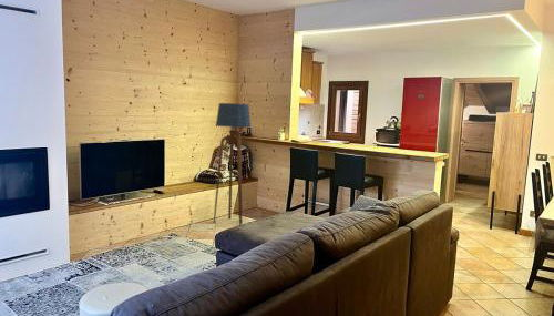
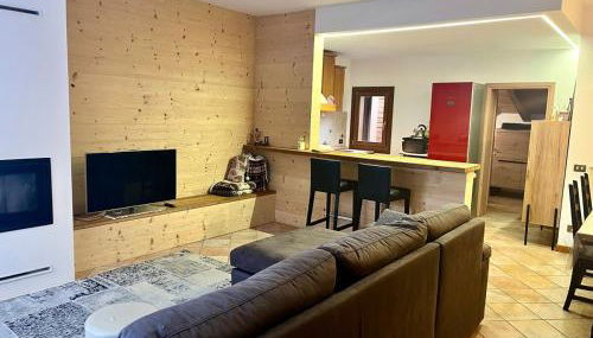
- floor lamp (232, 163)
